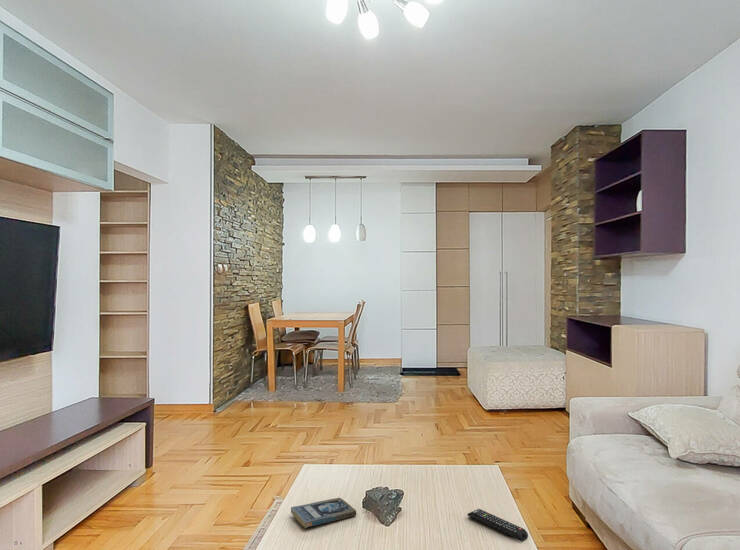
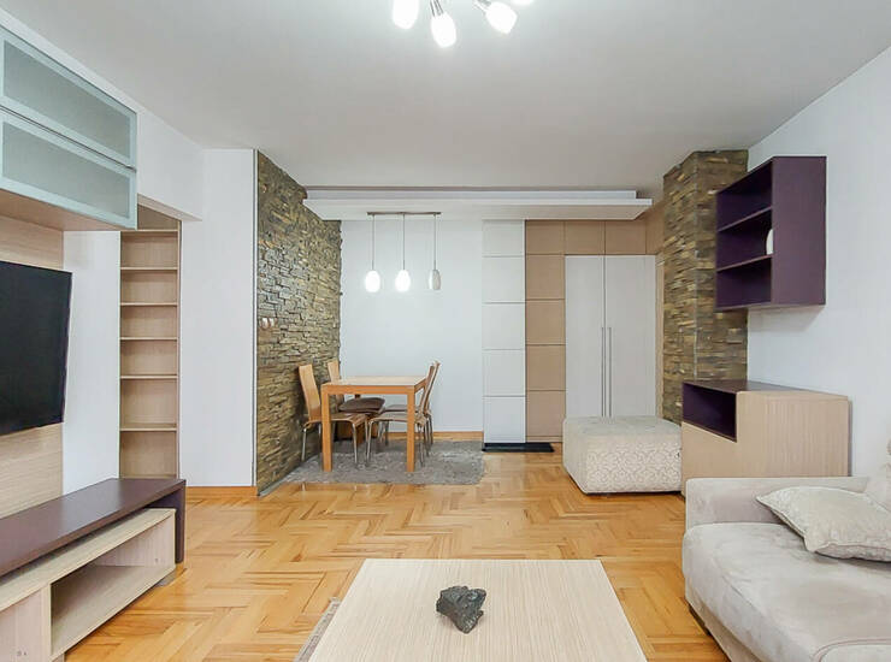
- book (323, 511)
- remote control (496, 523)
